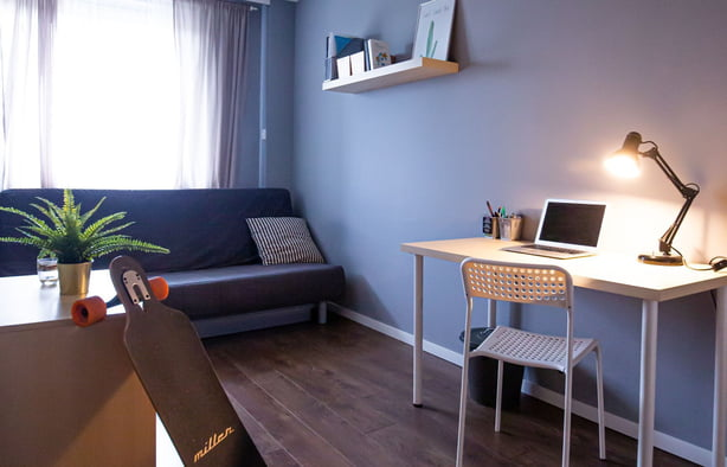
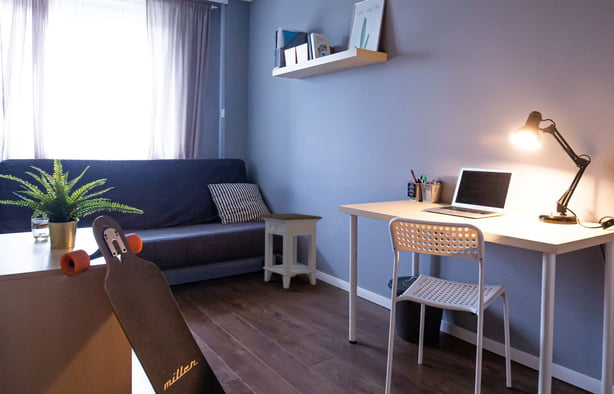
+ nightstand (290, 249)
